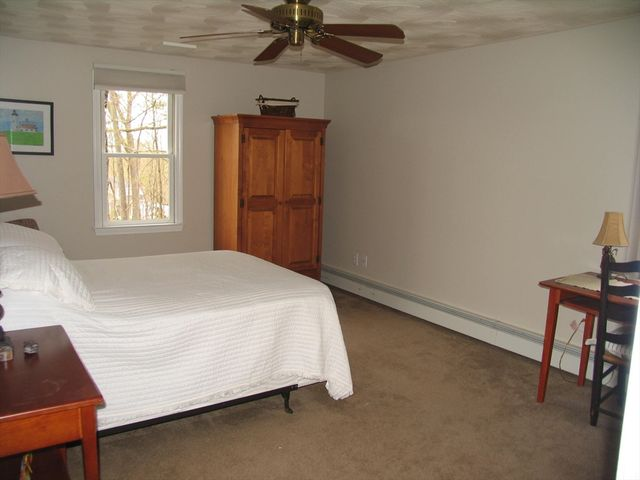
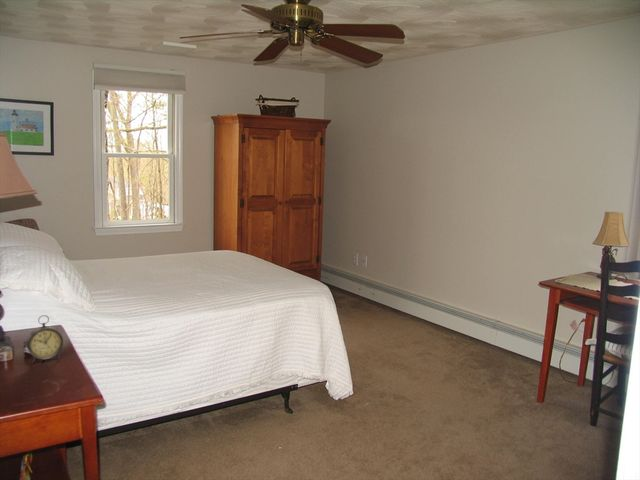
+ alarm clock (44, 337)
